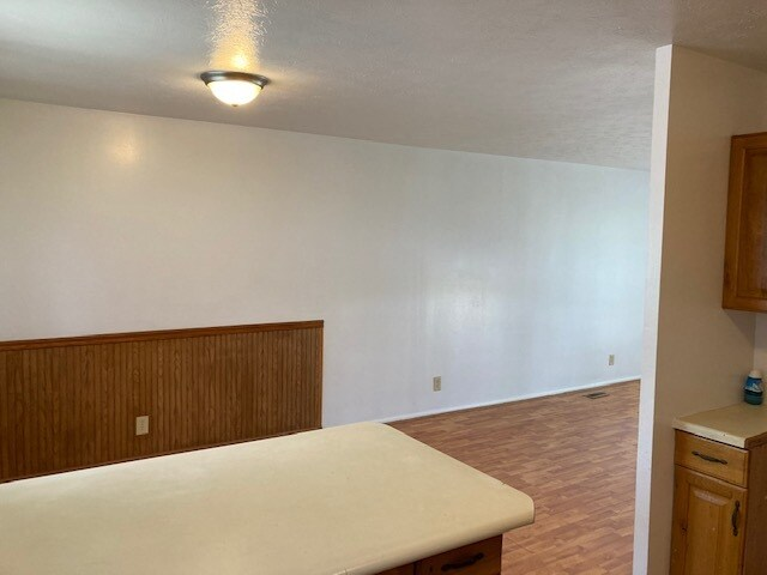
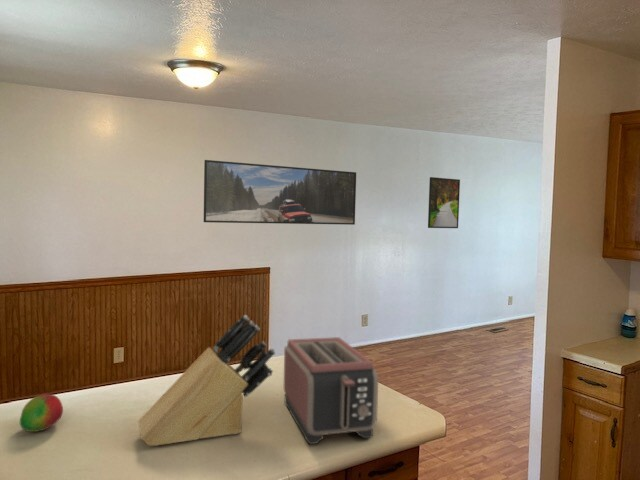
+ fruit (41, 412)
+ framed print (286, 195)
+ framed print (444, 203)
+ toaster (328, 387)
+ knife block (208, 375)
